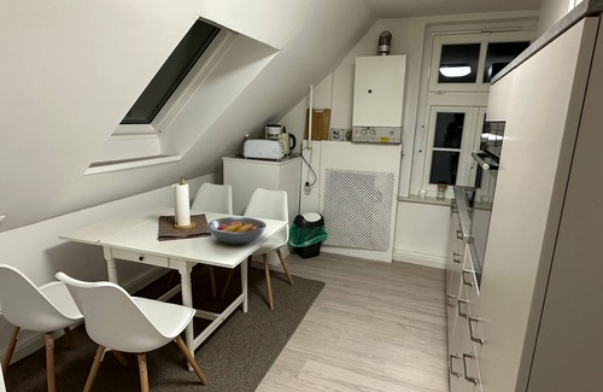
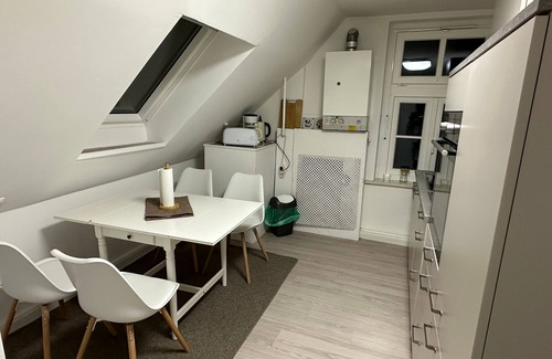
- fruit bowl (236, 229)
